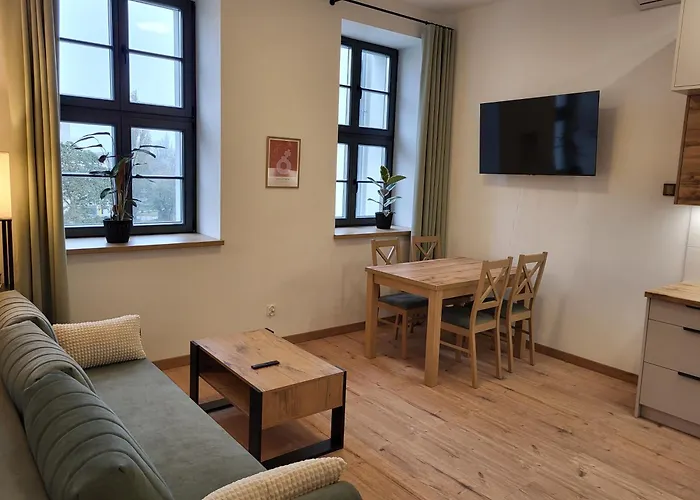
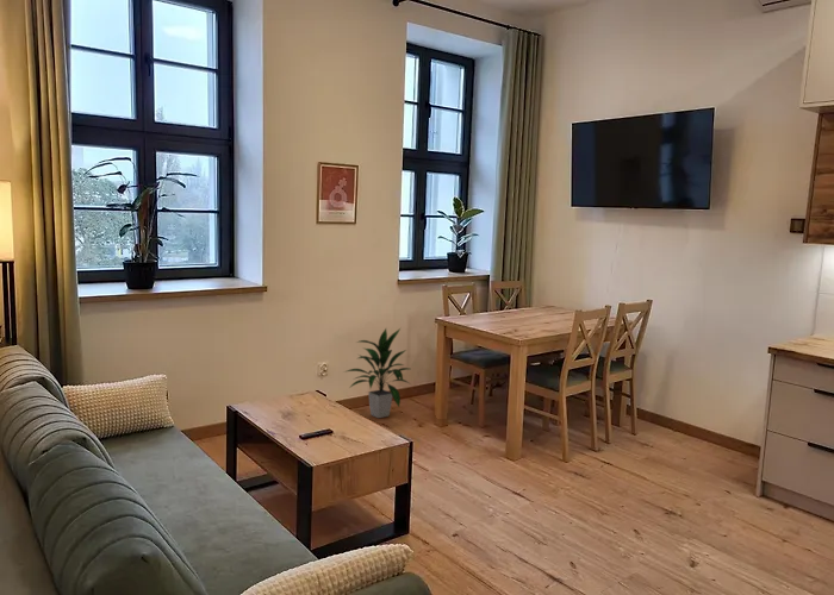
+ indoor plant (381, 372)
